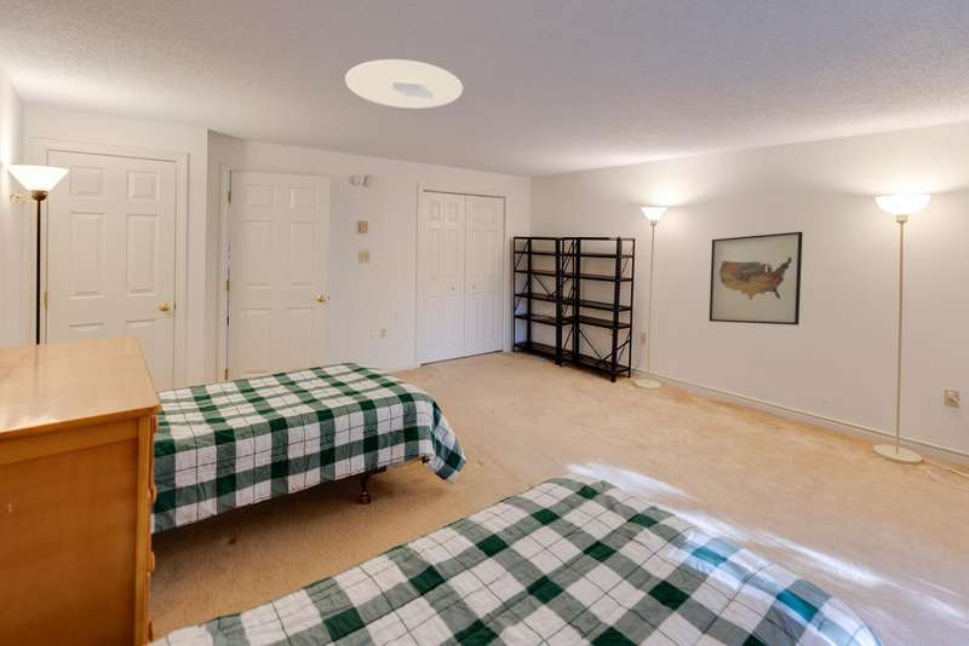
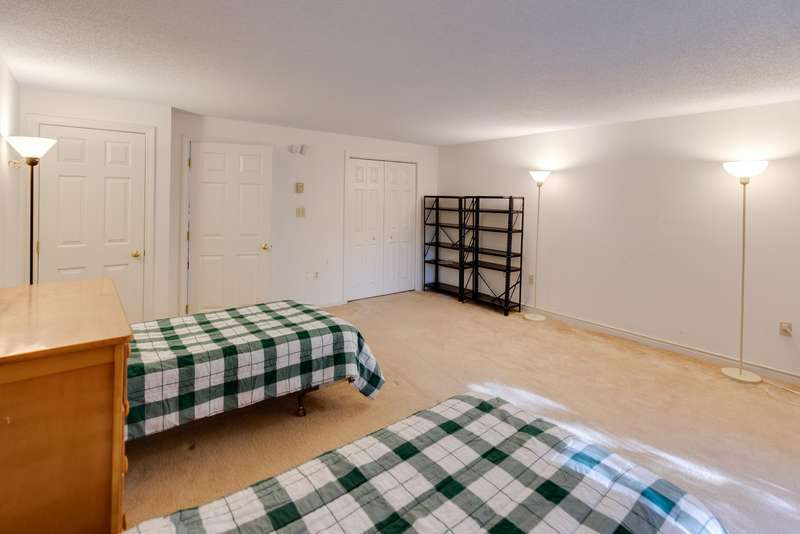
- wall art (752, 279)
- ceiling light (405, 81)
